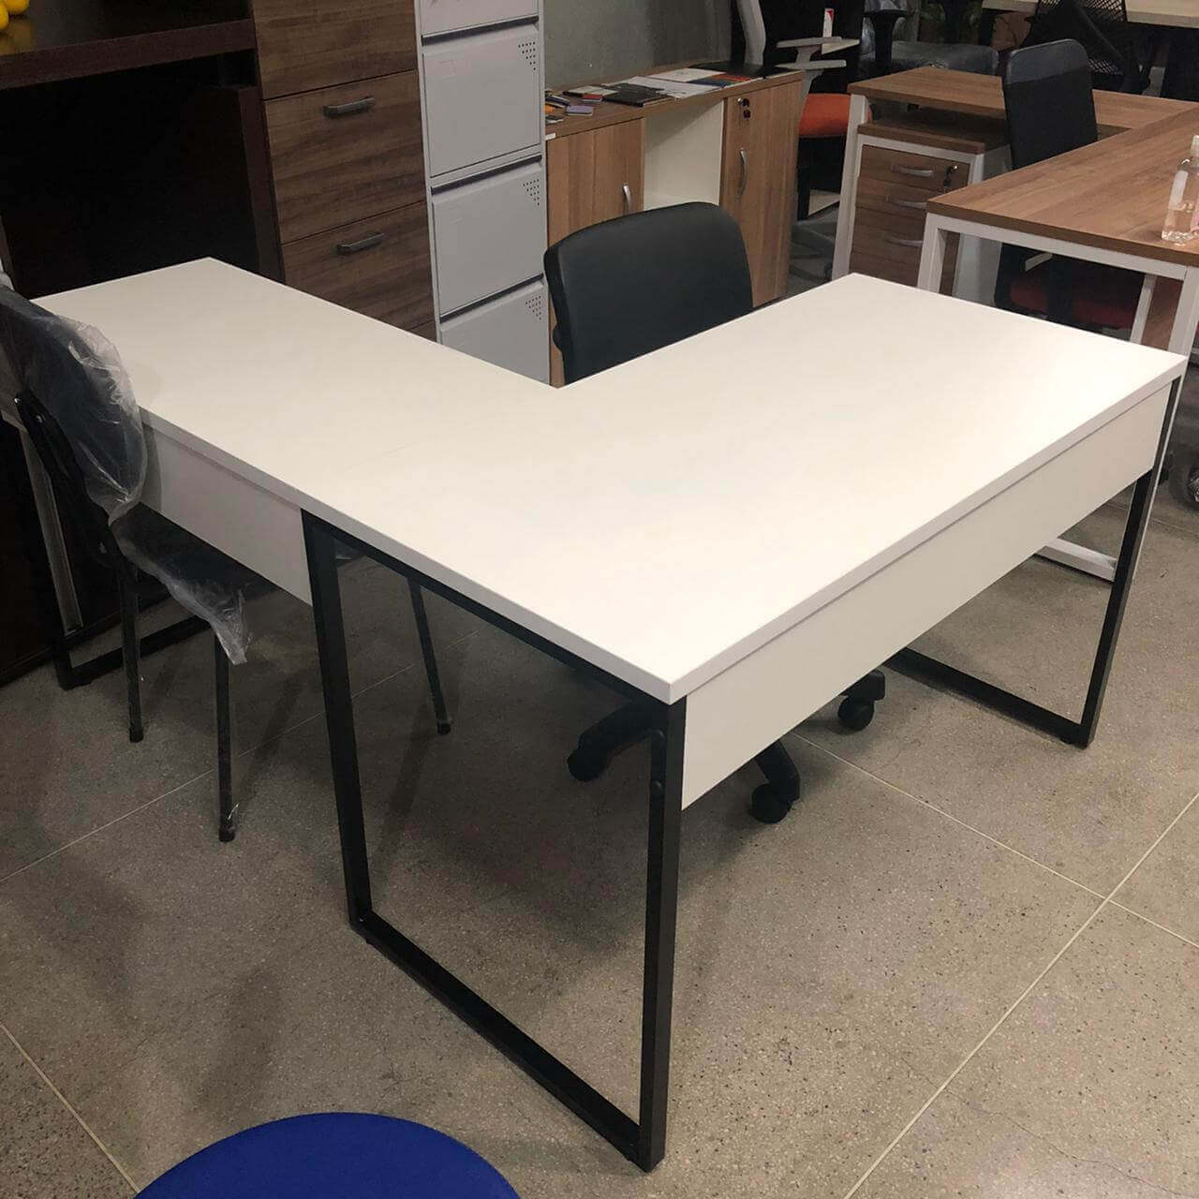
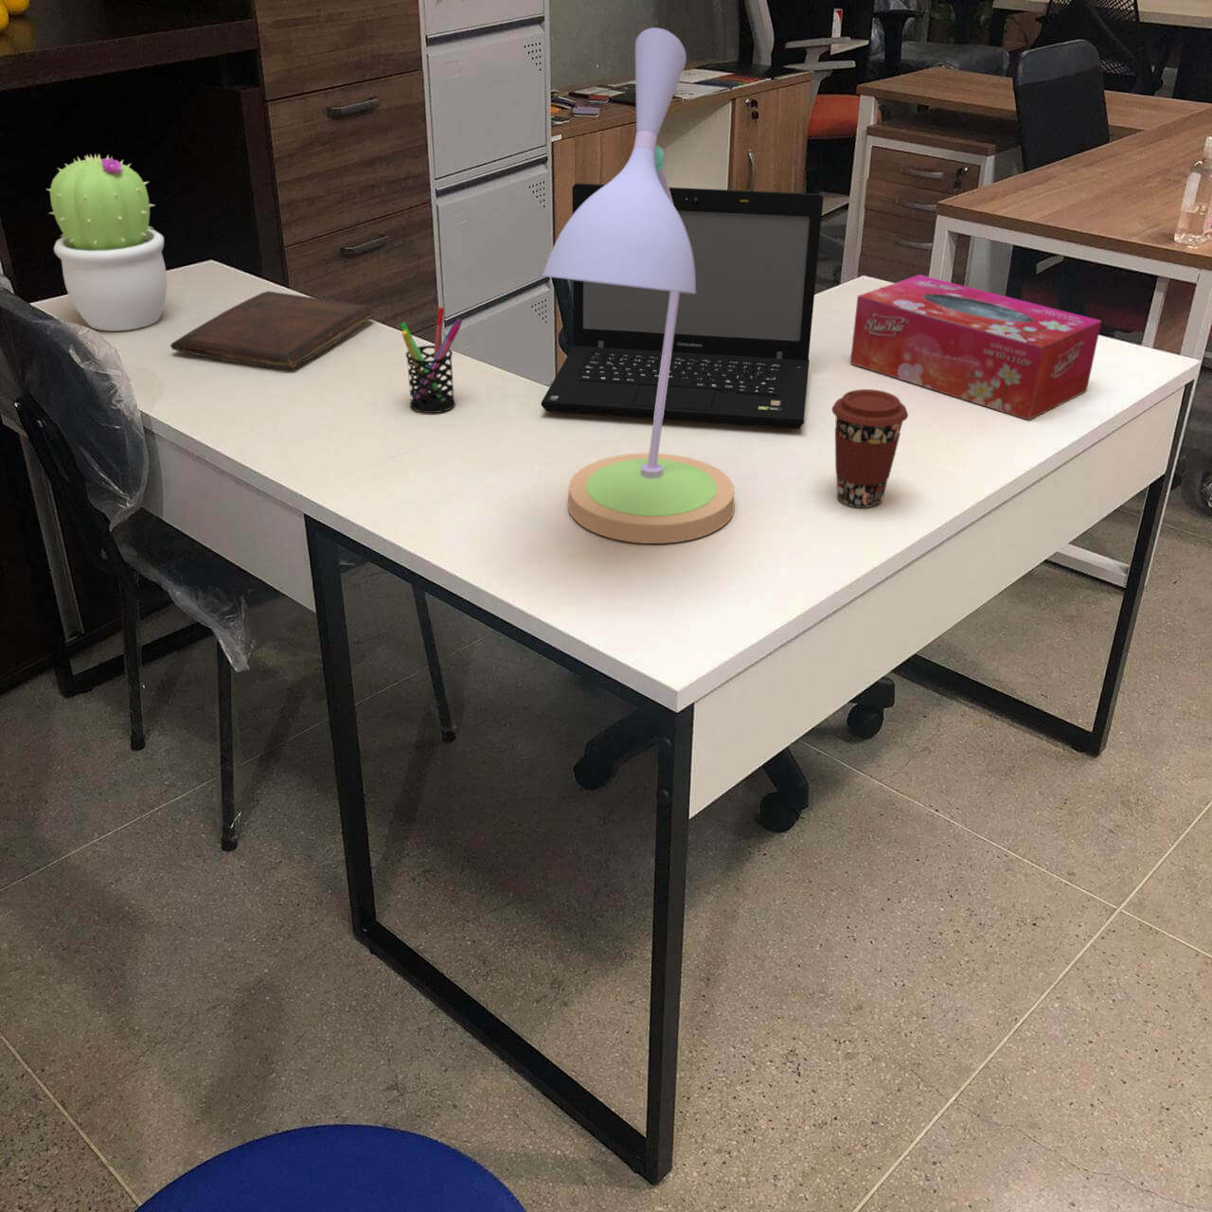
+ desk lamp (647, 287)
+ book (276, 326)
+ laptop (684, 304)
+ flowerpot (109, 240)
+ tissue box (970, 343)
+ coffee cup (865, 448)
+ pen holder (427, 357)
